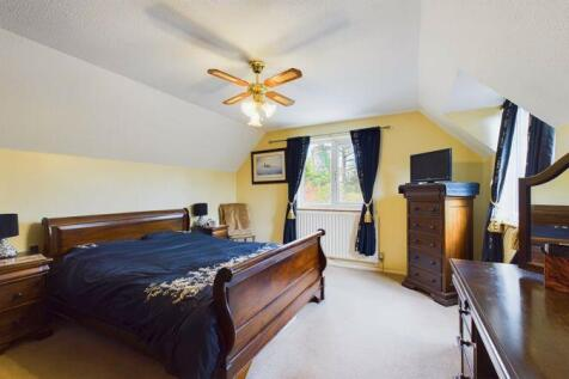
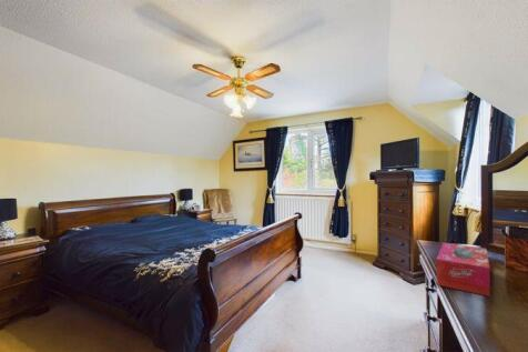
+ tissue box (463, 265)
